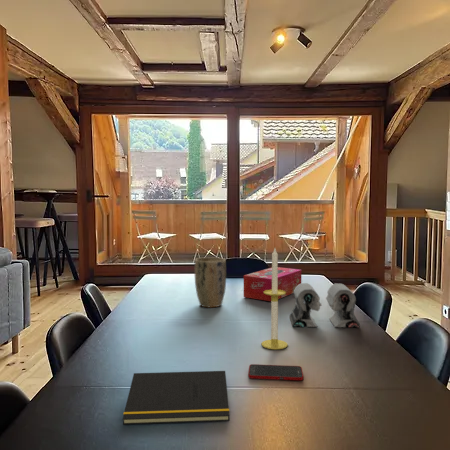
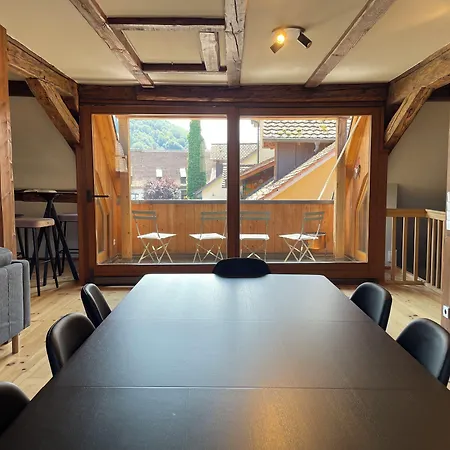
- notepad (178, 395)
- jet engine intake (321, 305)
- candle (274, 296)
- plant pot (210, 282)
- tissue box (271, 282)
- cell phone (275, 372)
